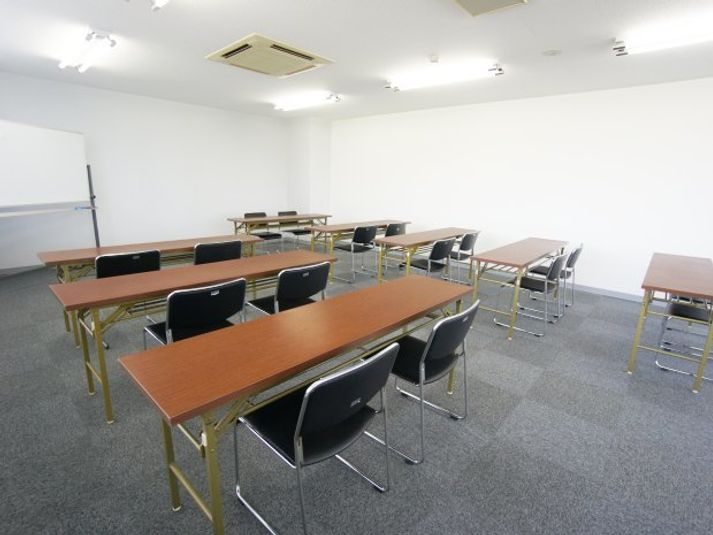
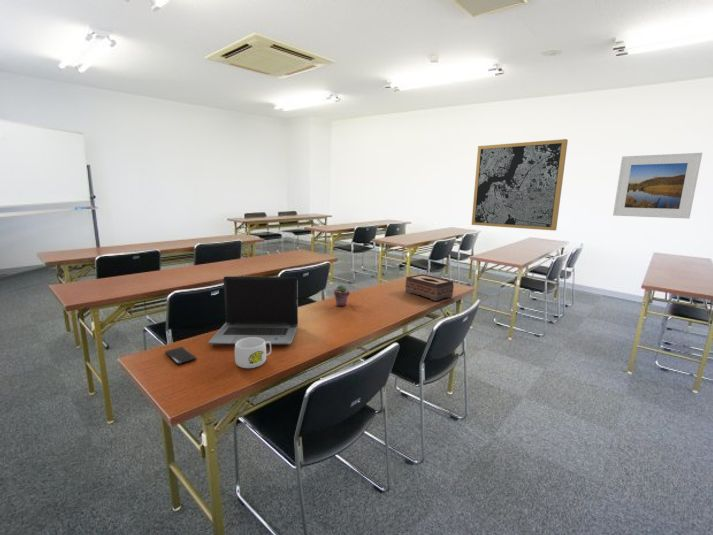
+ mug (251, 352)
+ smartphone (180, 355)
+ laptop computer (255, 309)
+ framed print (654, 186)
+ tissue box (428, 286)
+ wall art (515, 186)
+ potted succulent (341, 294)
